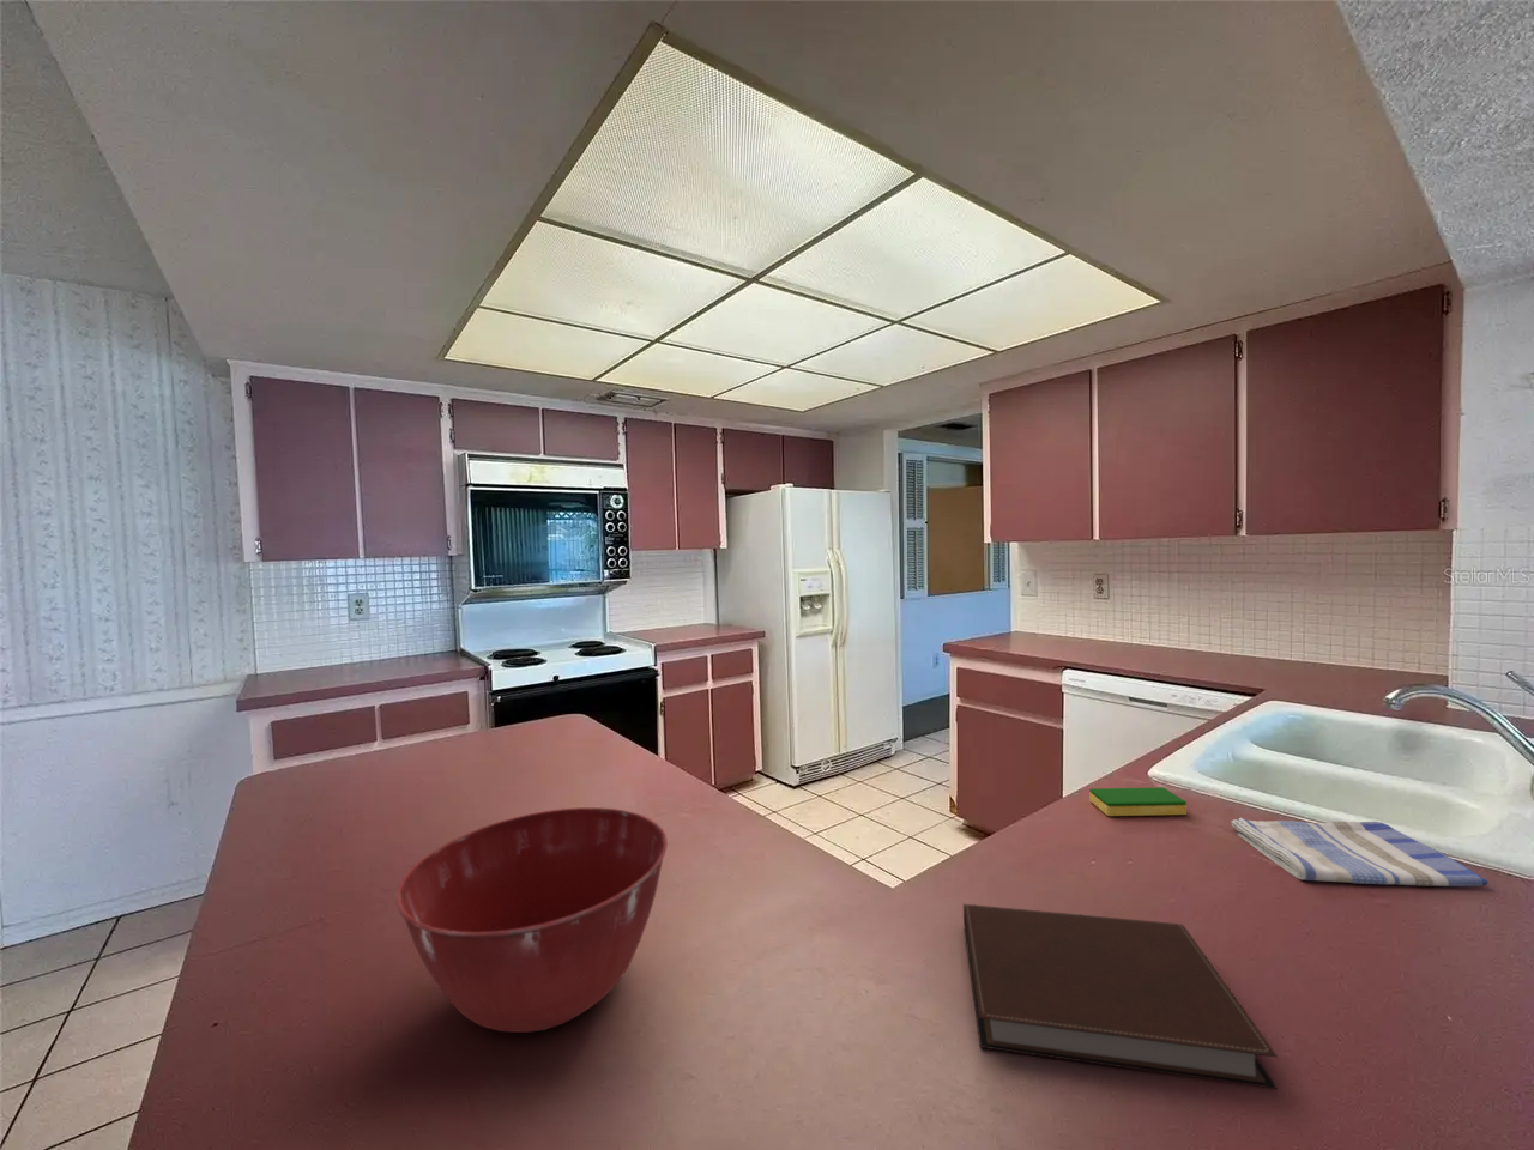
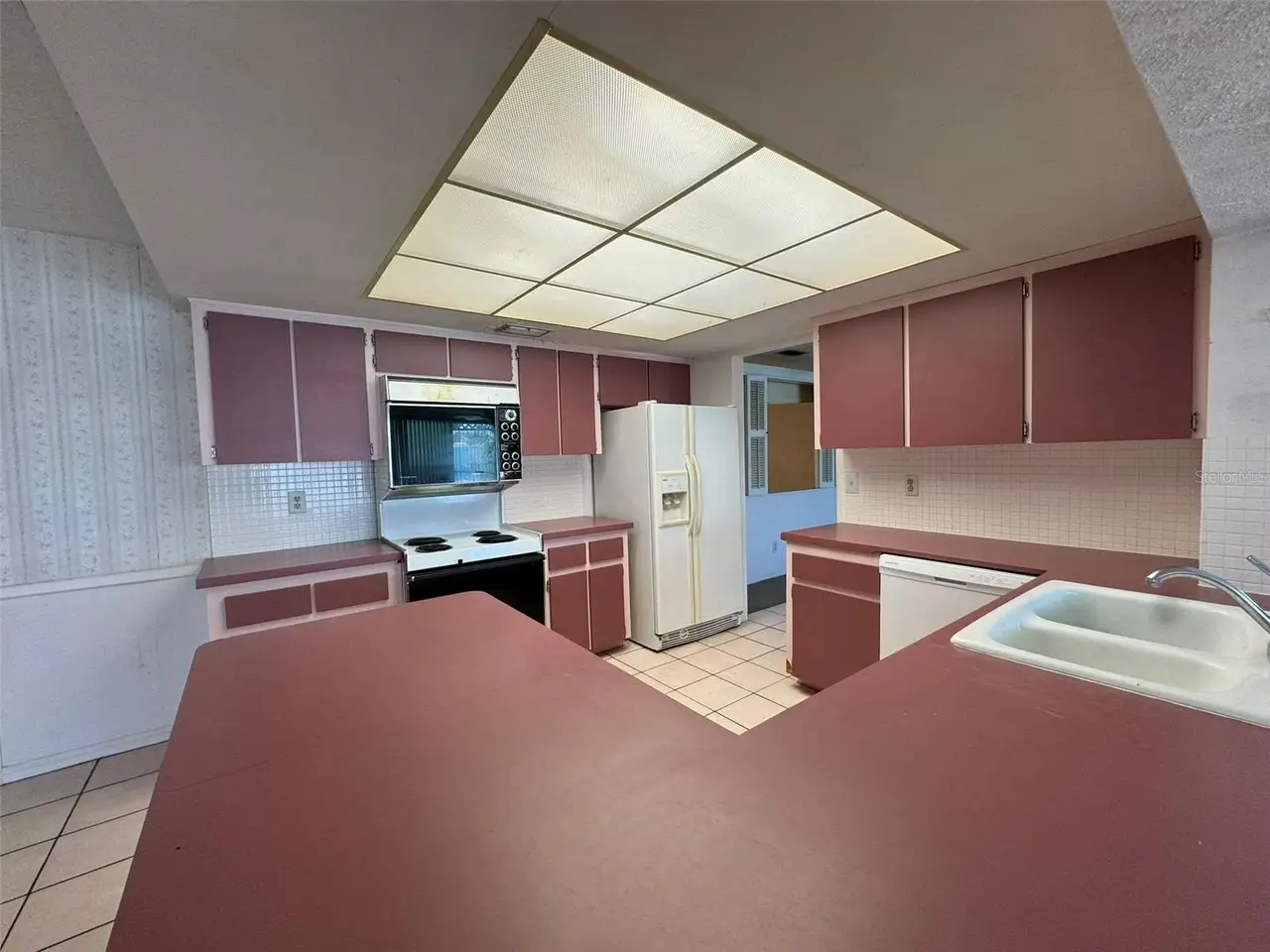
- dish sponge (1137, 800)
- notebook (1091, 977)
- mixing bowl (542, 922)
- dish towel (1344, 849)
